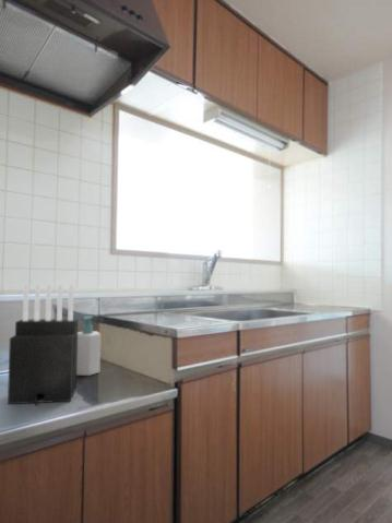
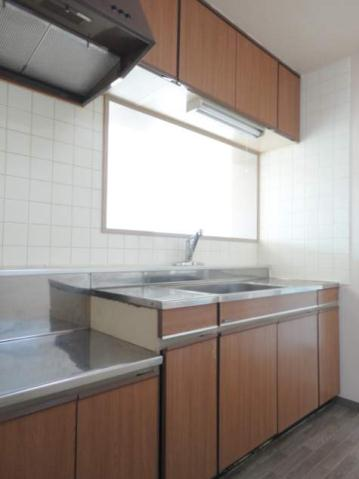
- soap bottle (87, 344)
- knife block (44, 341)
